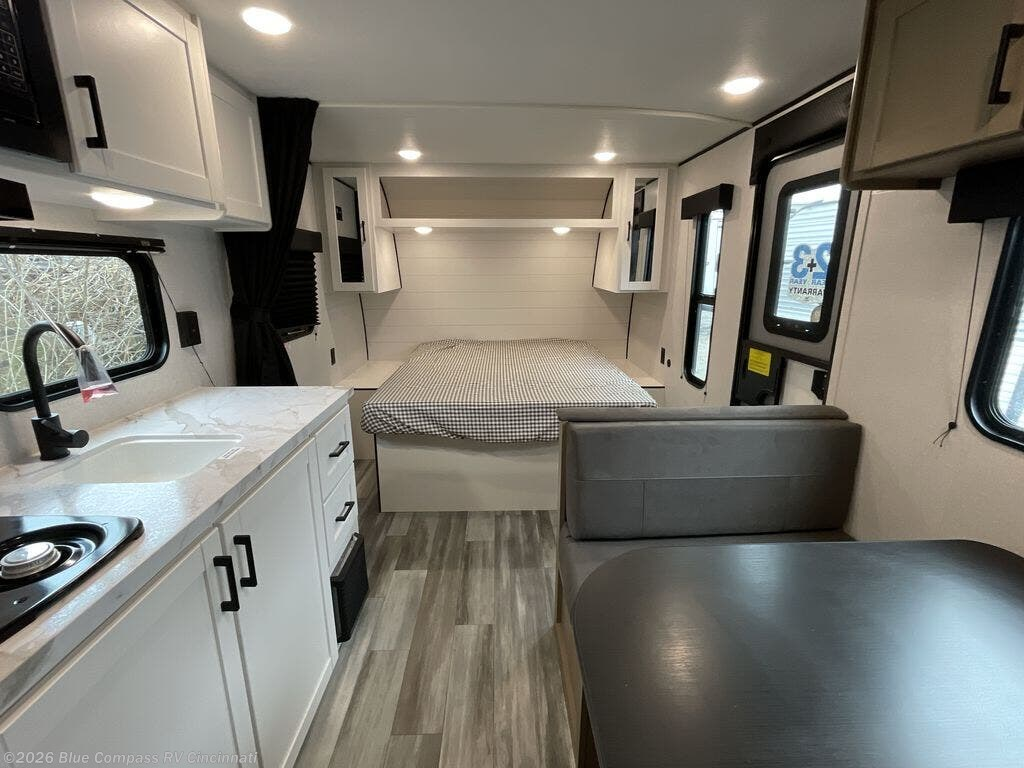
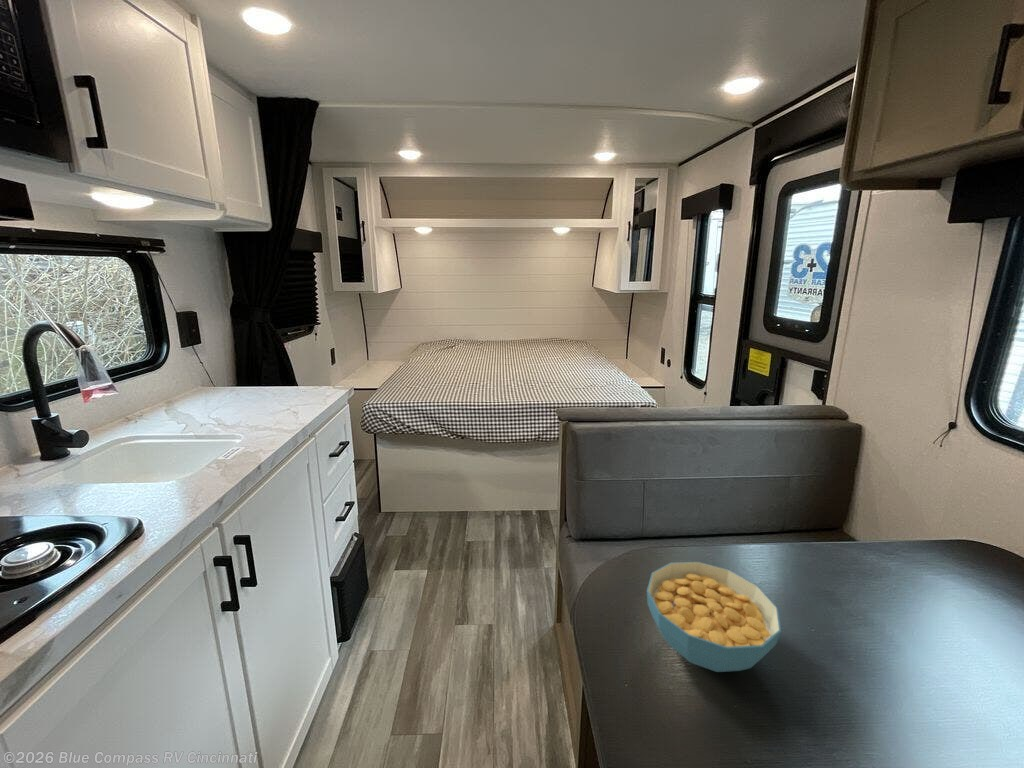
+ cereal bowl (707, 624)
